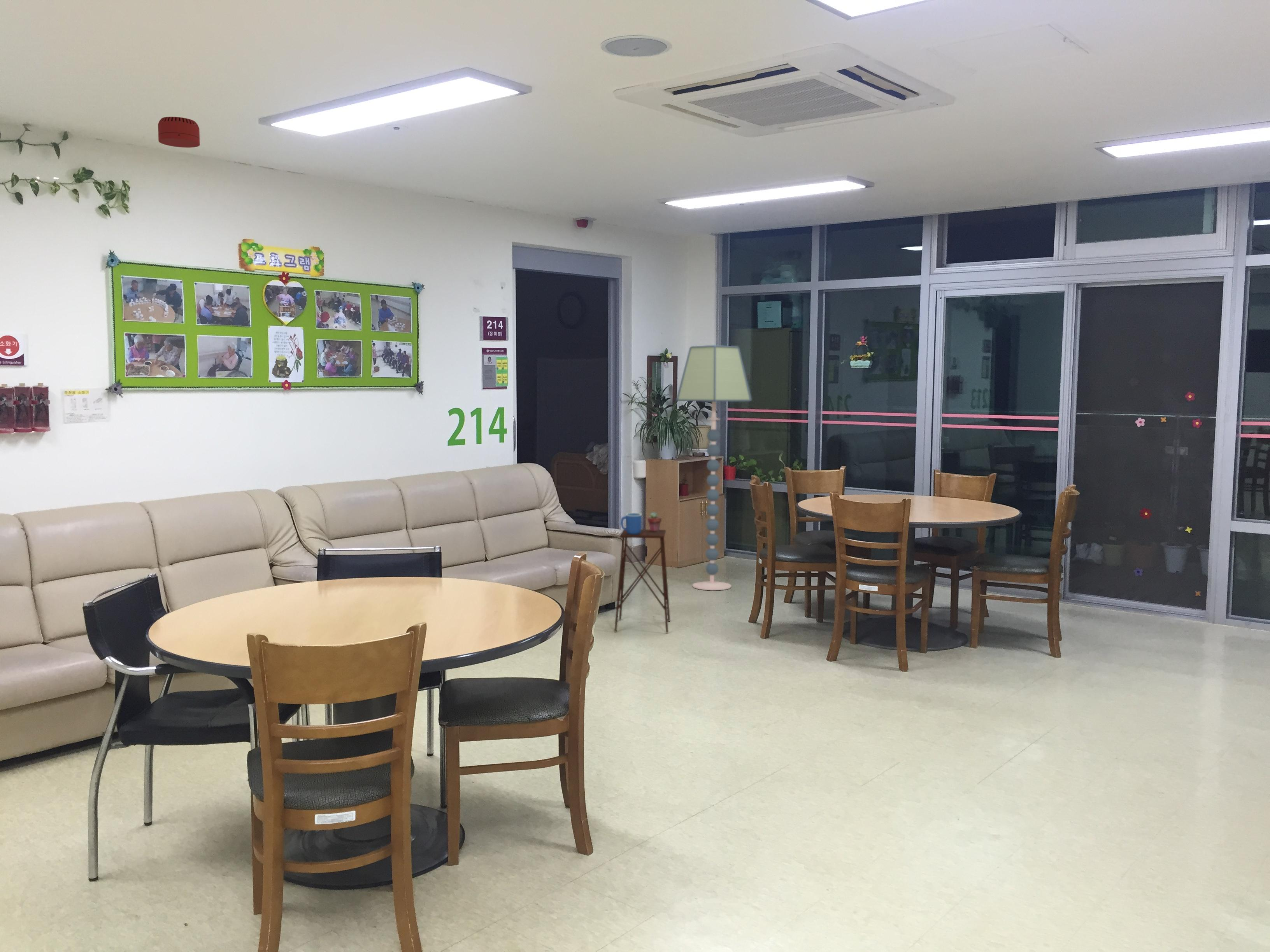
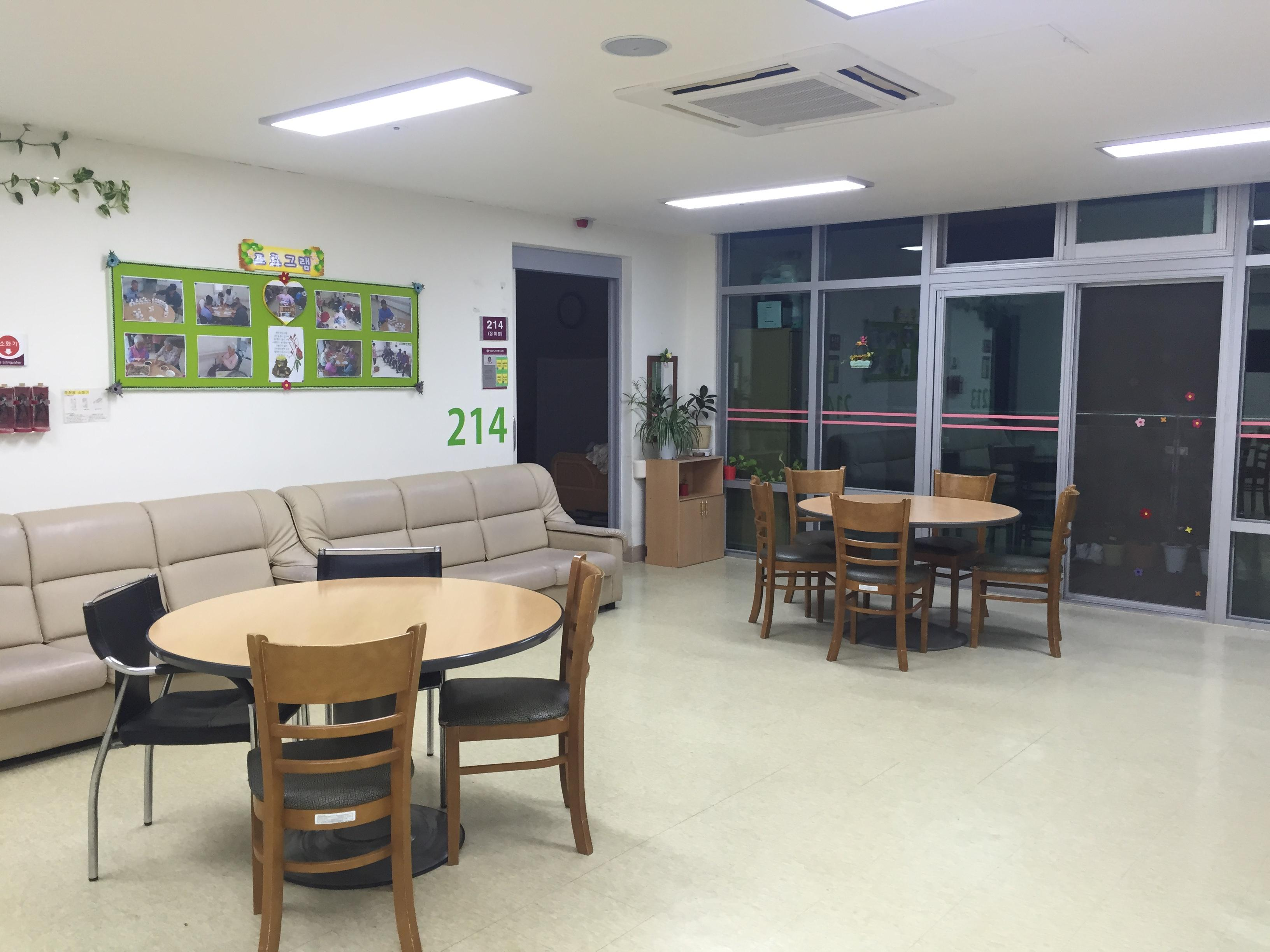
- mug (632, 524)
- side table (643, 579)
- floor lamp (713, 467)
- potted succulent (654, 521)
- smoke detector (179, 131)
